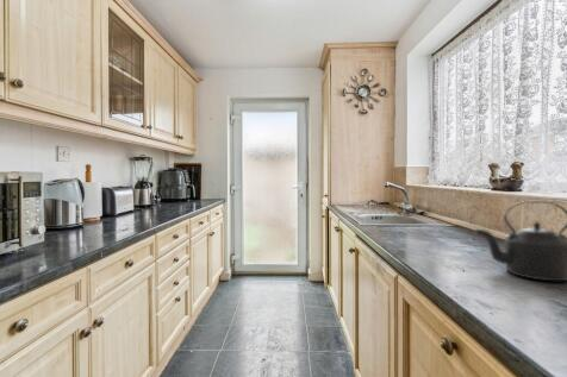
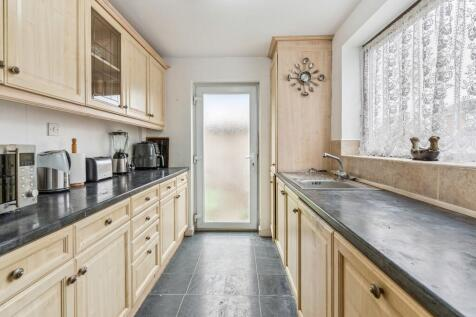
- kettle (521, 237)
